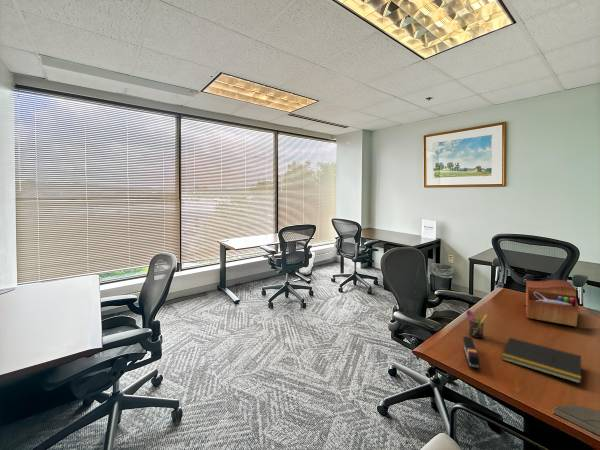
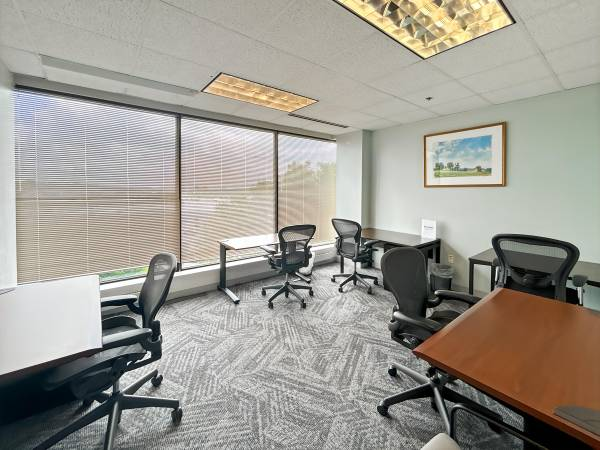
- notepad (540, 357)
- stapler (470, 351)
- pen holder (475, 323)
- sewing box (547, 299)
